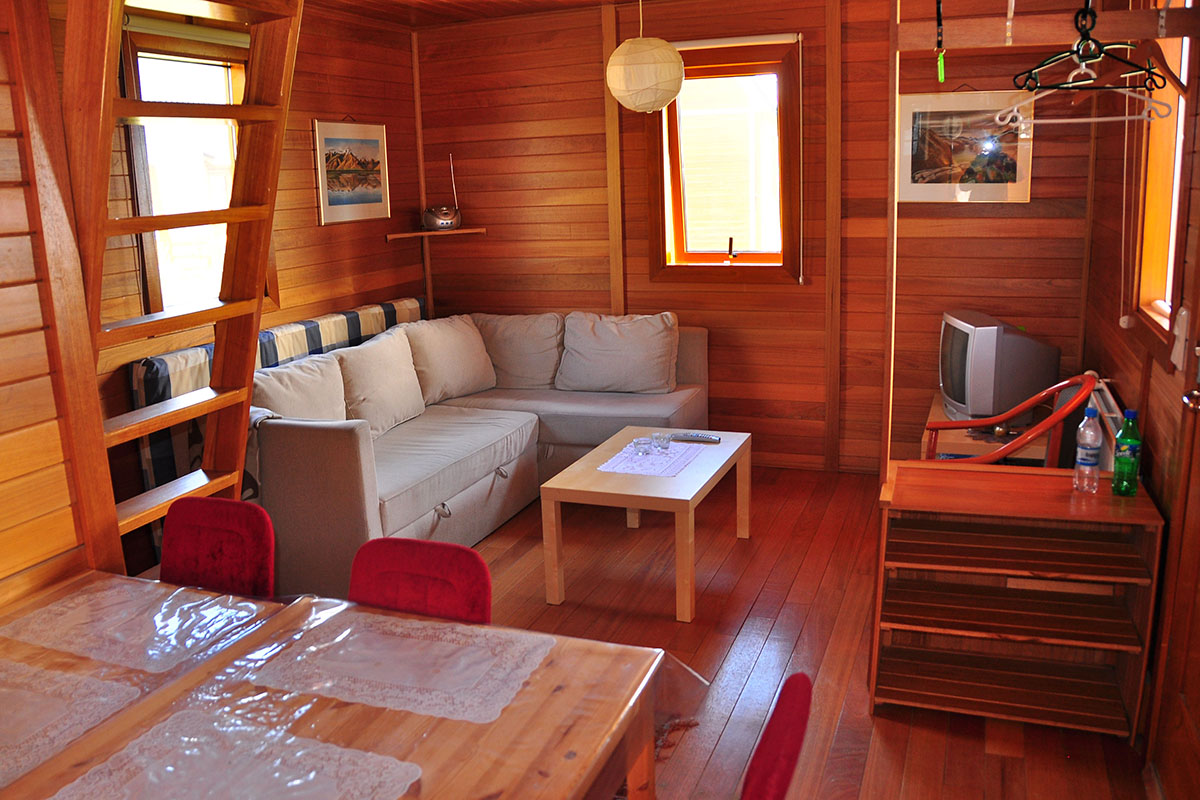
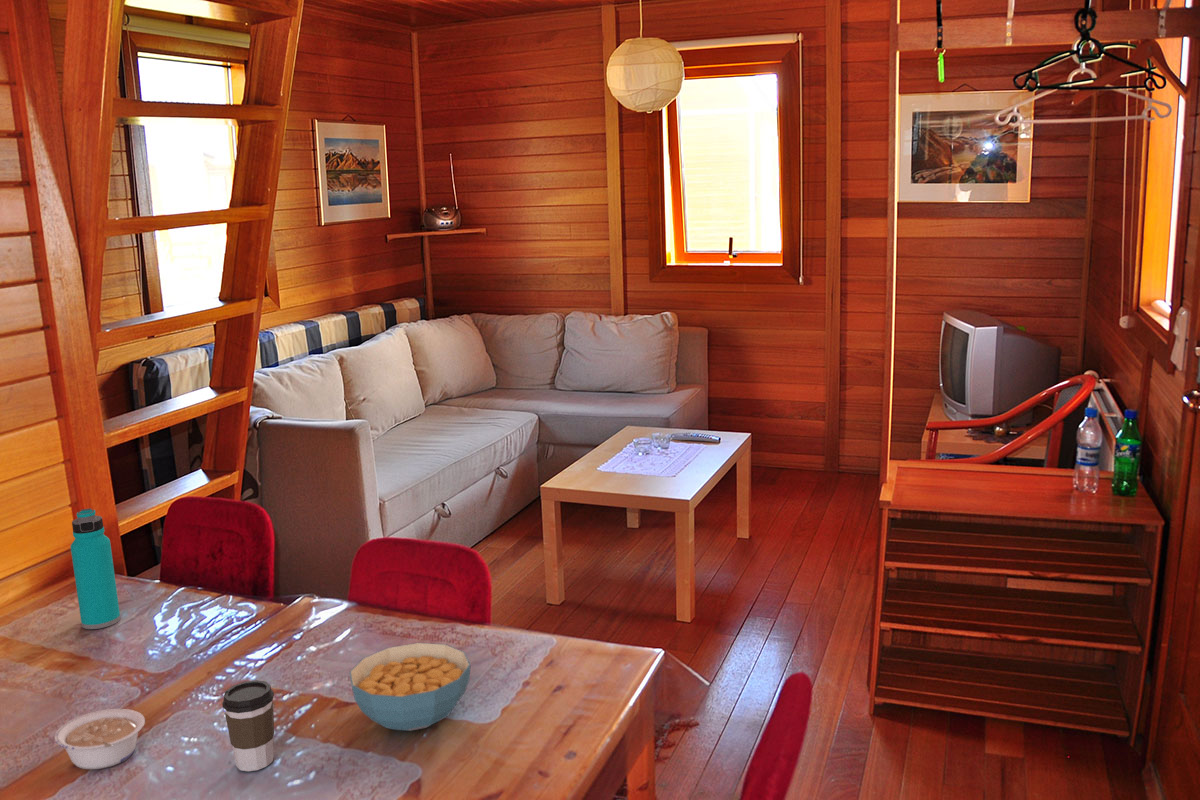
+ legume (104, 739)
+ water bottle (93, 566)
+ cereal bowl (412, 695)
+ coffee cup (251, 726)
